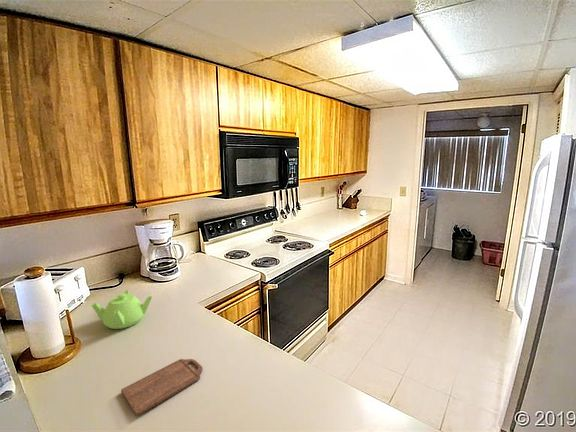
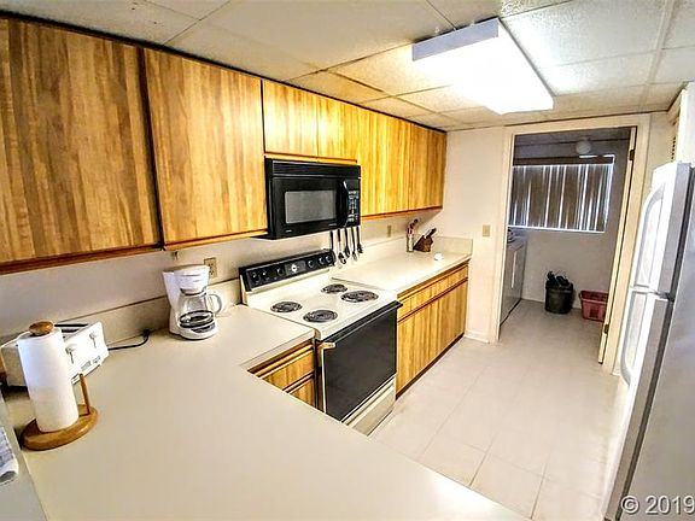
- cutting board (166, 381)
- teapot (123, 307)
